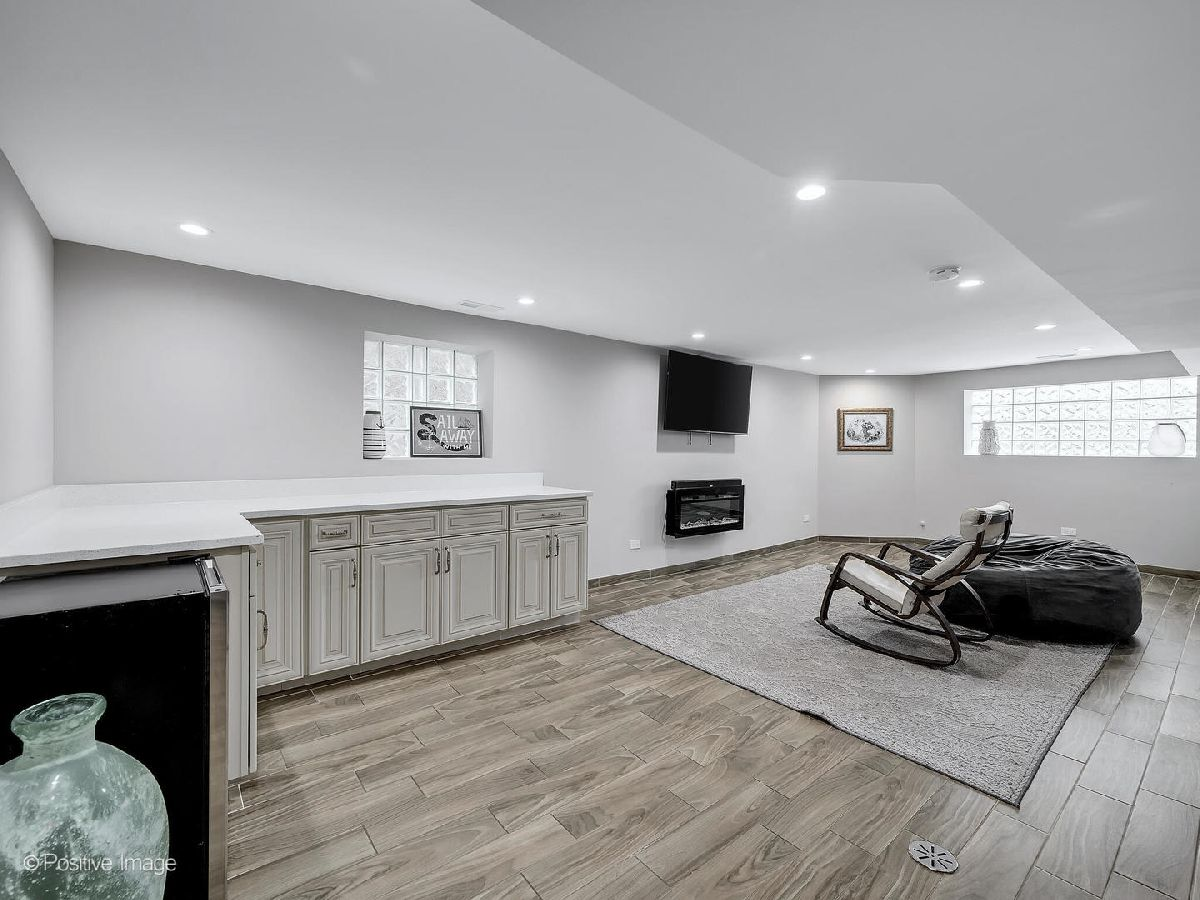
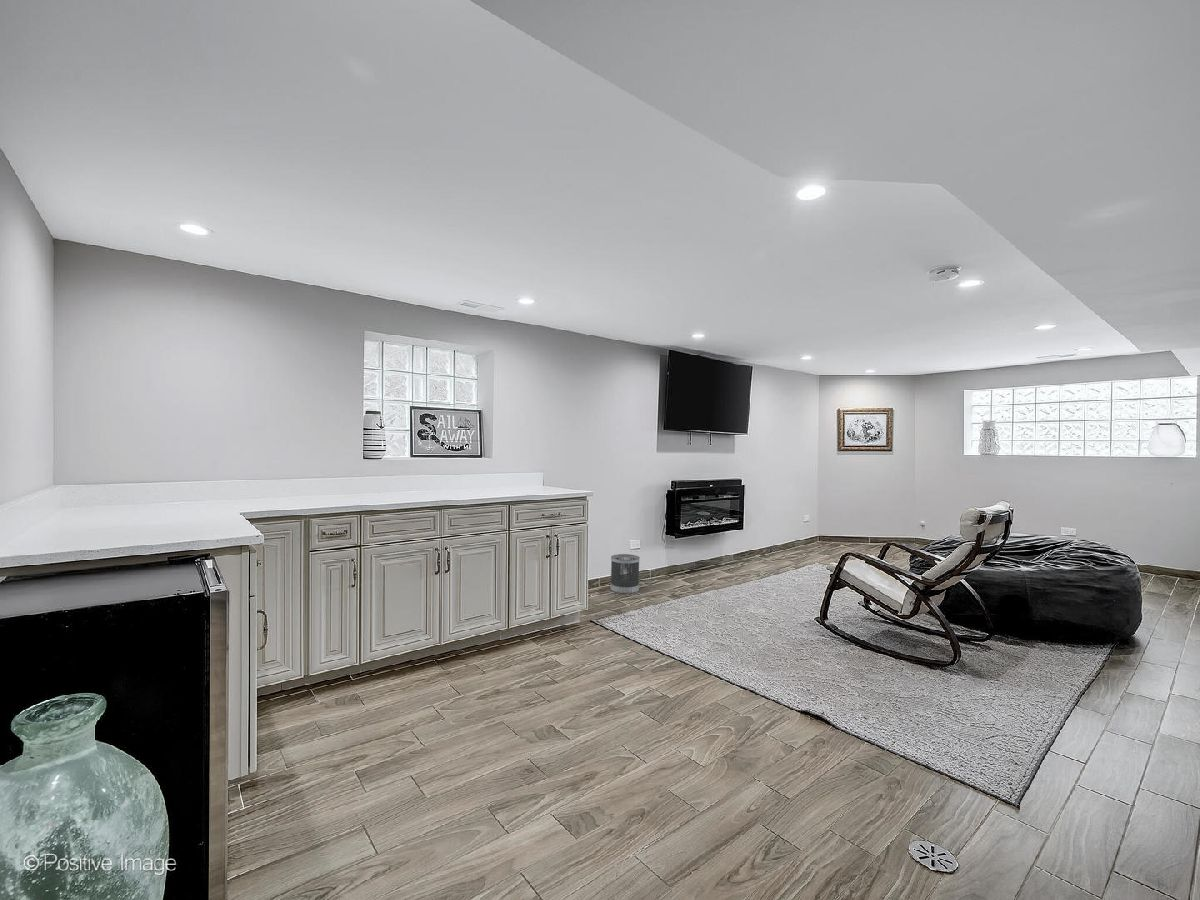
+ wastebasket (624, 573)
